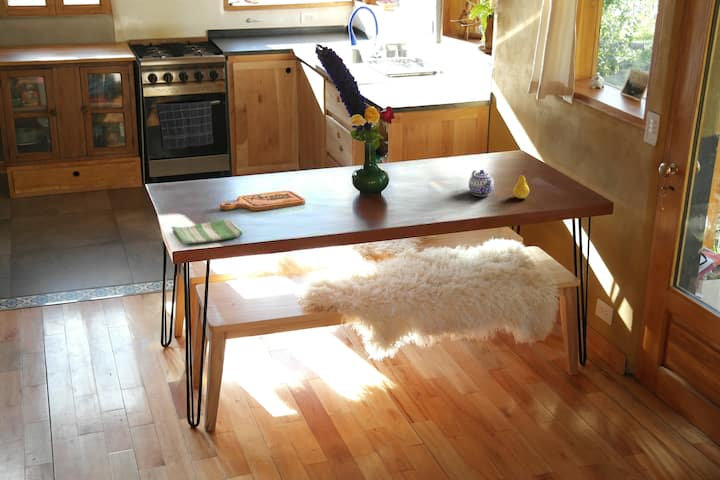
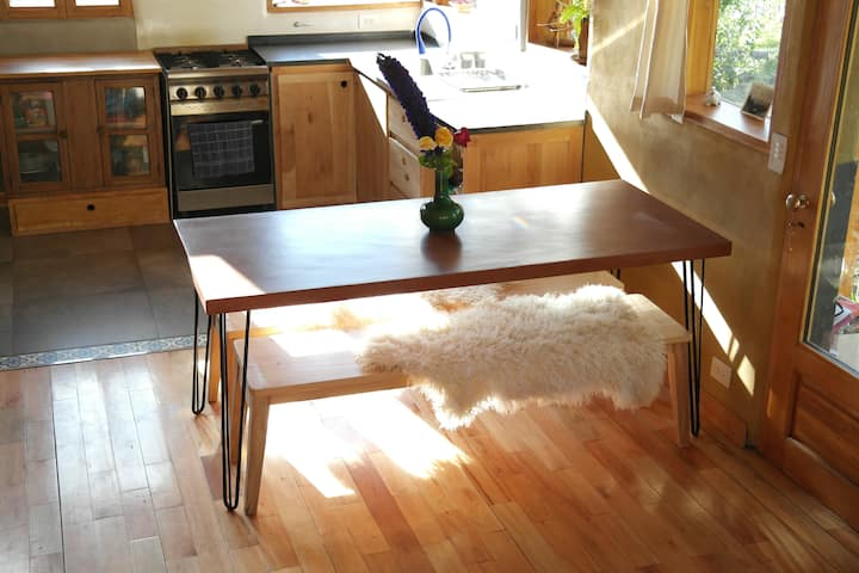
- cutting board (260, 201)
- dish towel (207, 231)
- teapot (481, 182)
- fruit (521, 184)
